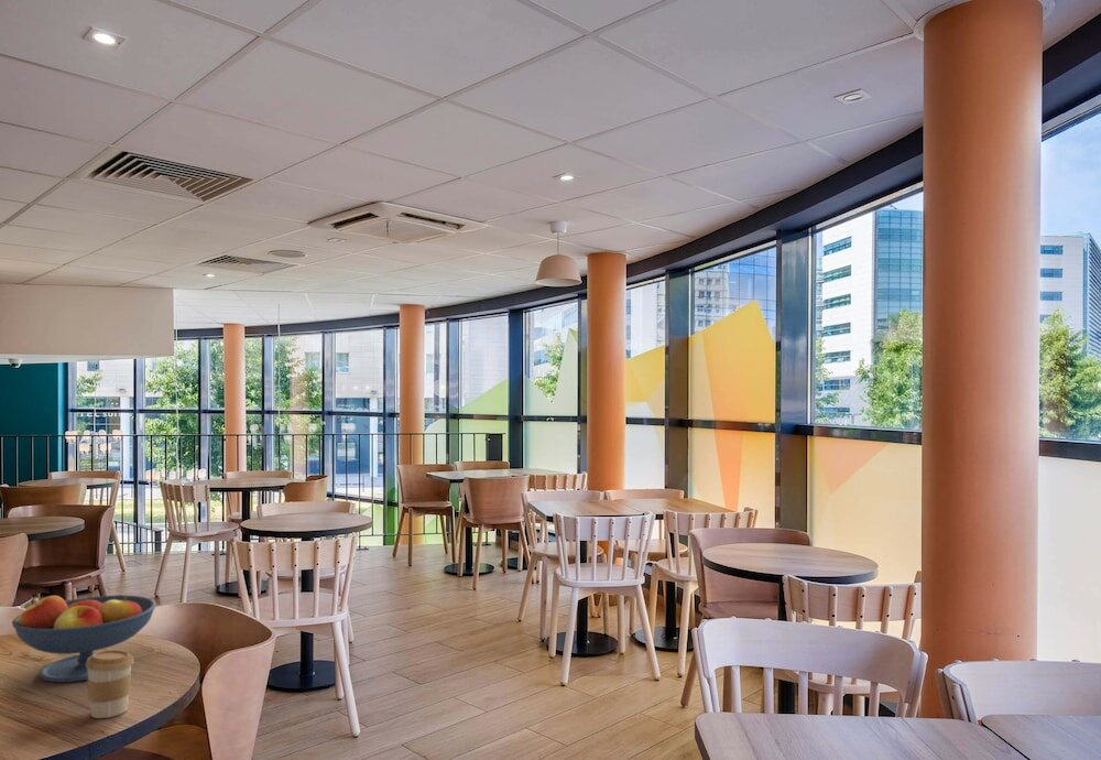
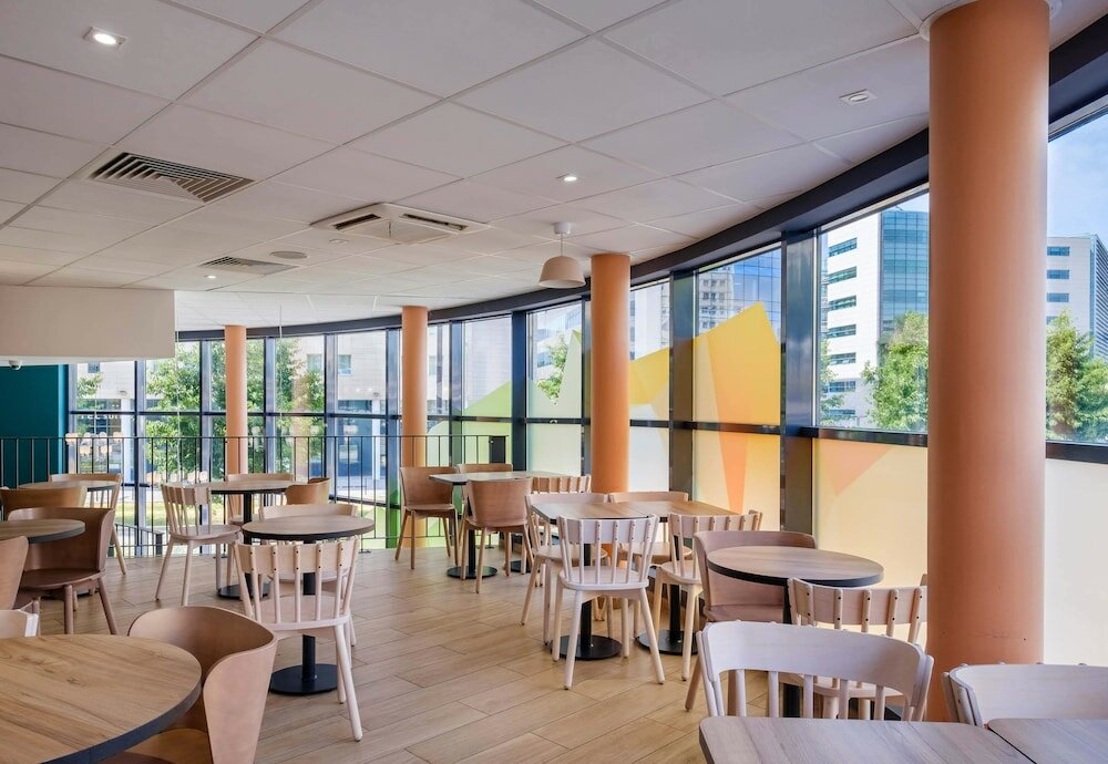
- fruit bowl (86, 629)
- coffee cup (109, 682)
